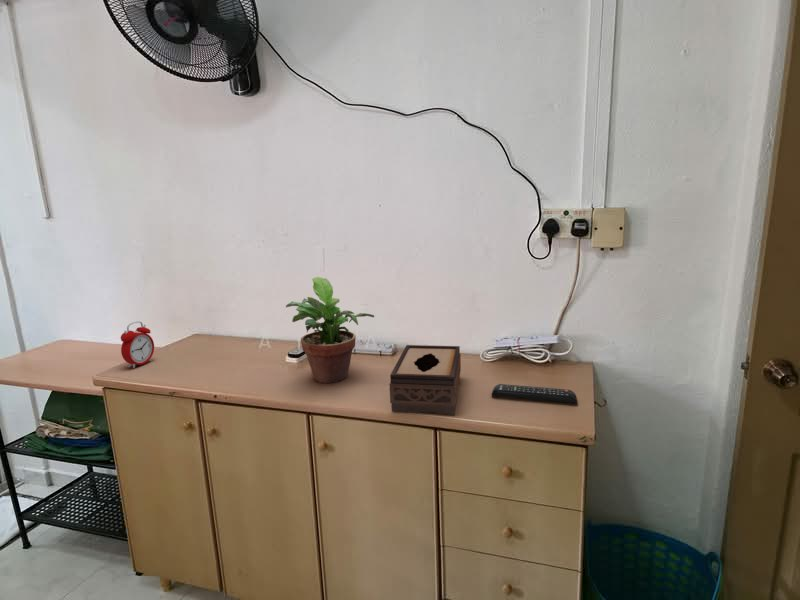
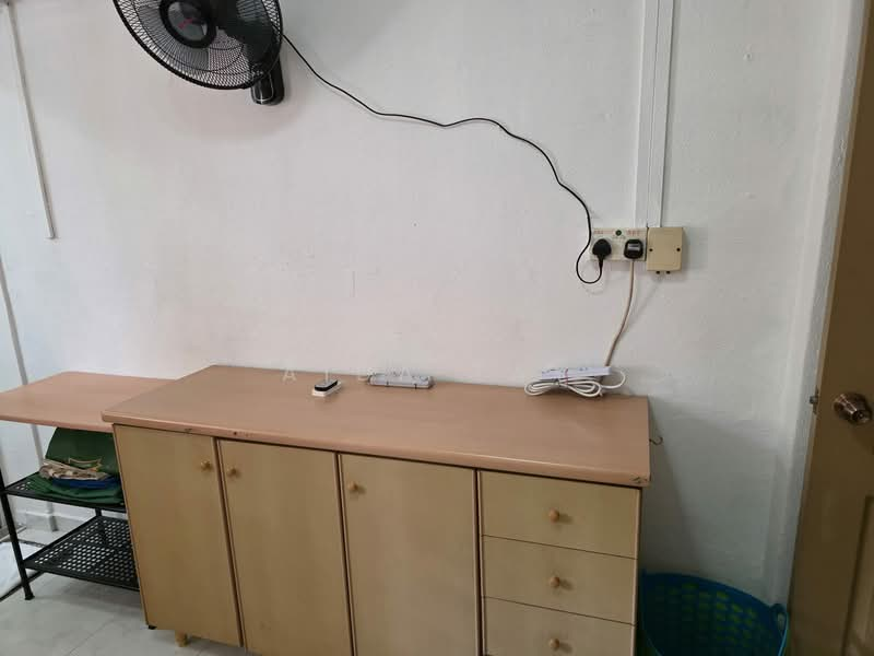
- alarm clock (137, 343)
- potted plant (331, 332)
- remote control (533, 393)
- tissue box (428, 376)
